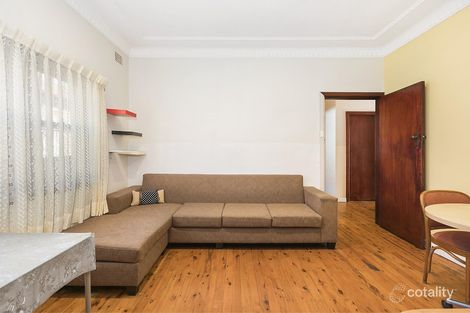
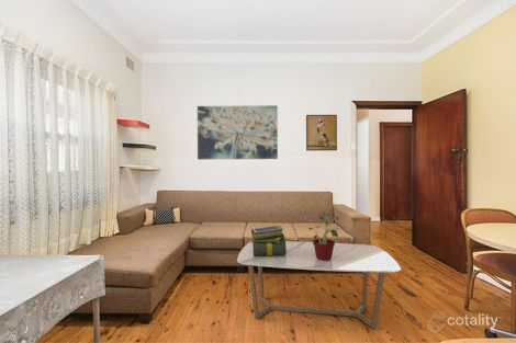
+ stack of books (268, 240)
+ potted plant (325, 233)
+ wall art (237, 133)
+ coffee table (313, 268)
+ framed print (321, 133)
